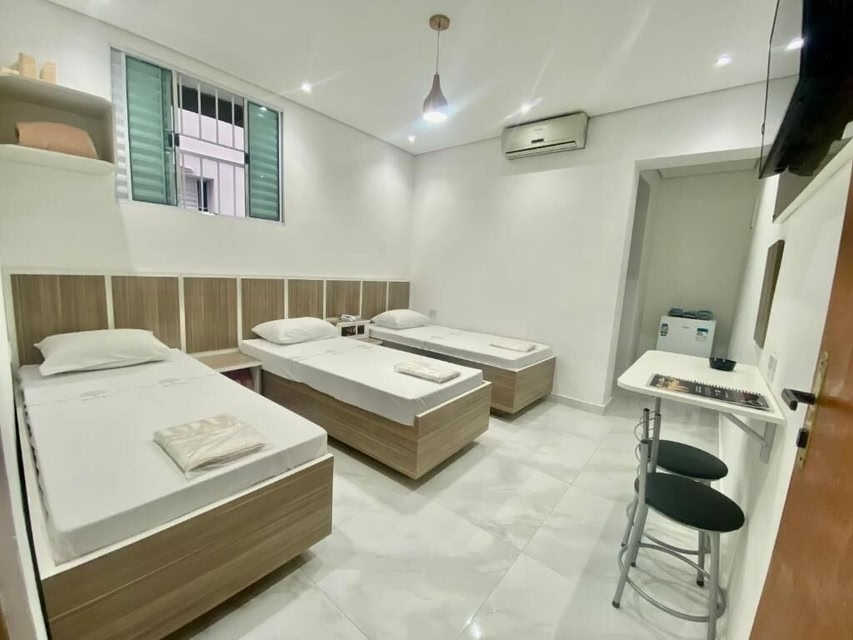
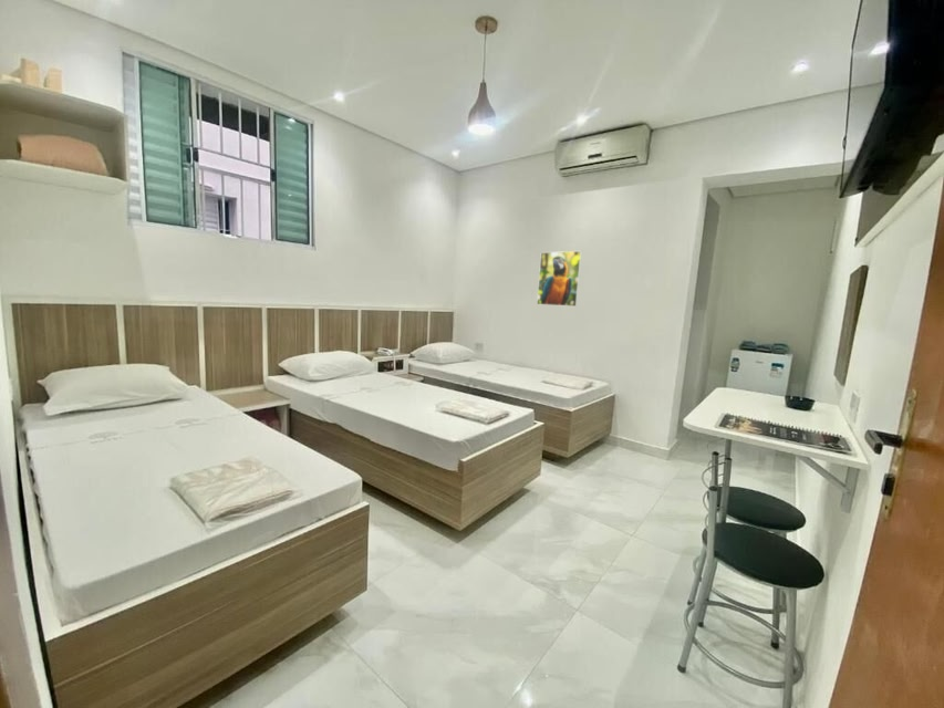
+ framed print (558, 279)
